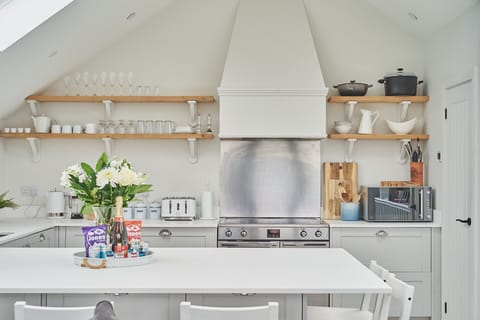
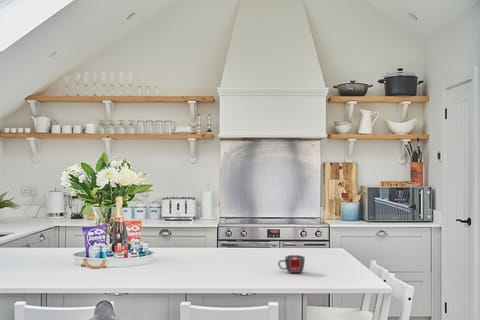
+ mug (291, 264)
